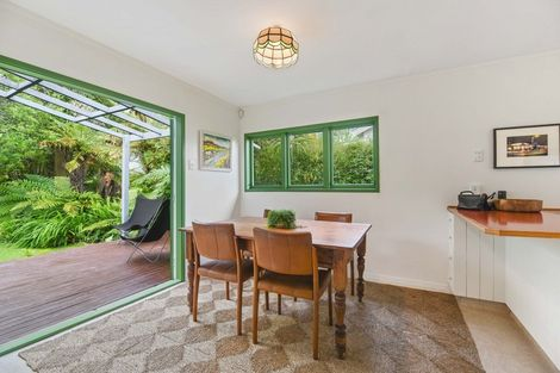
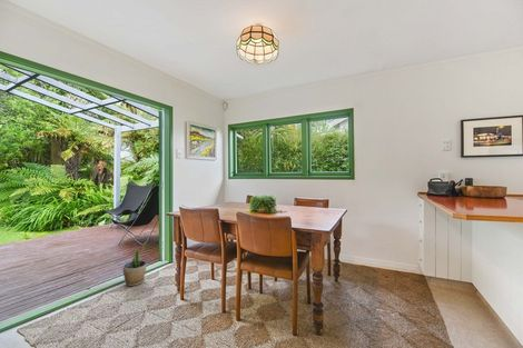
+ potted plant (135, 264)
